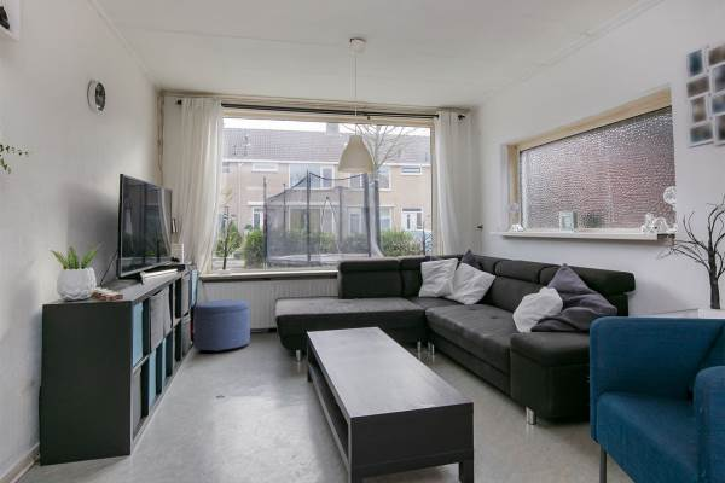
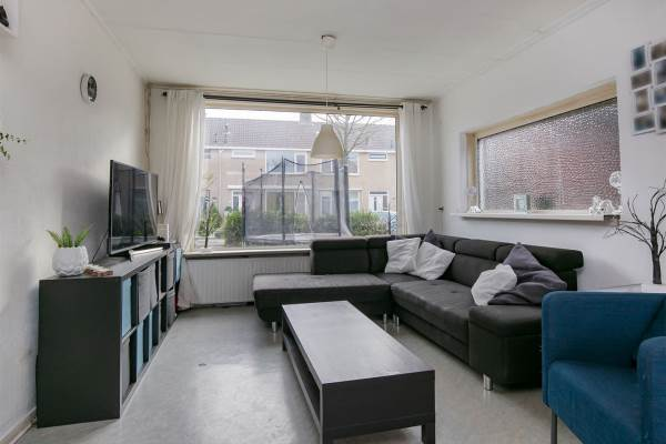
- ottoman (221, 324)
